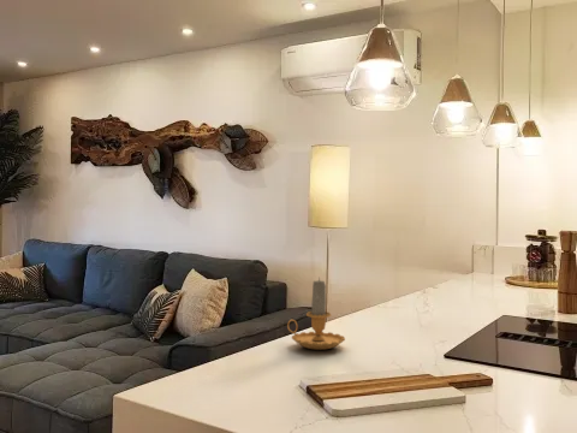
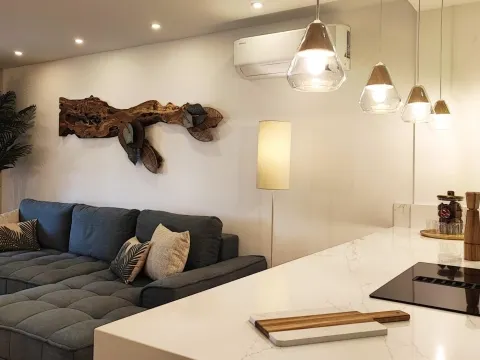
- candle (313, 310)
